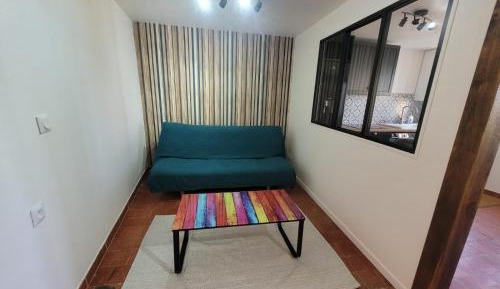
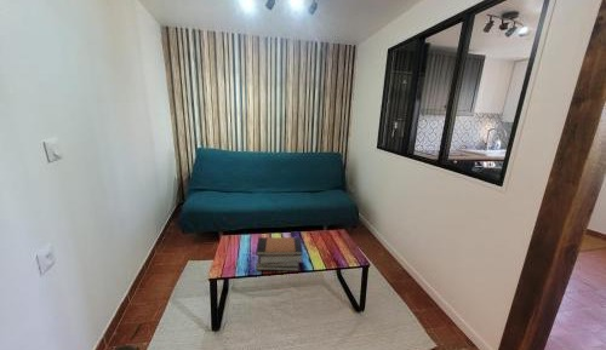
+ book stack (279, 253)
